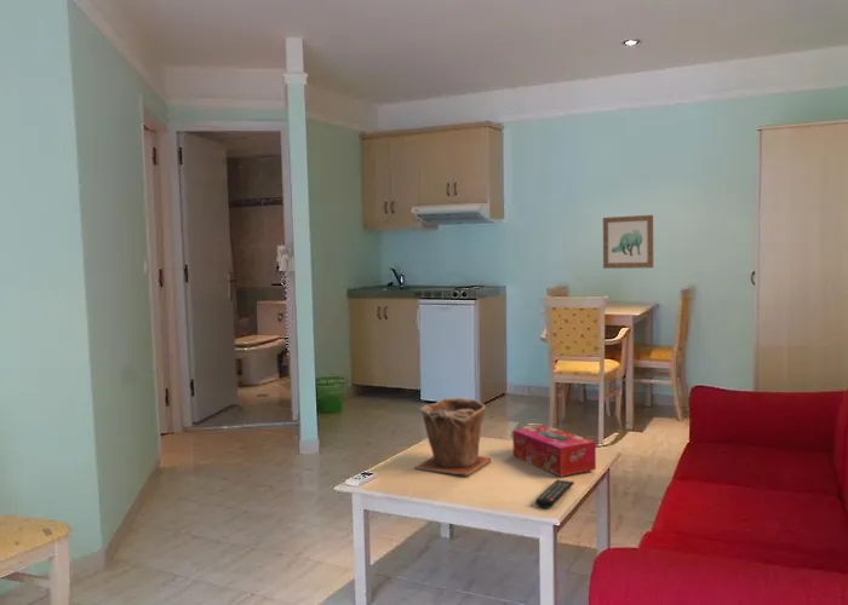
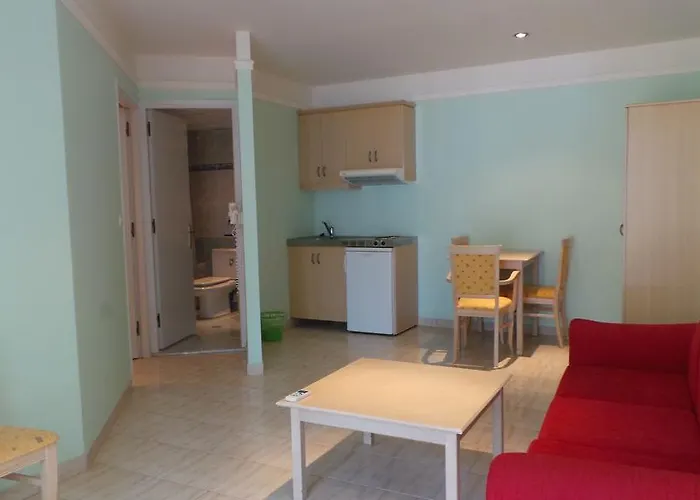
- tissue box (552, 449)
- wall art (628, 242)
- remote control (555, 492)
- plant pot (452, 433)
